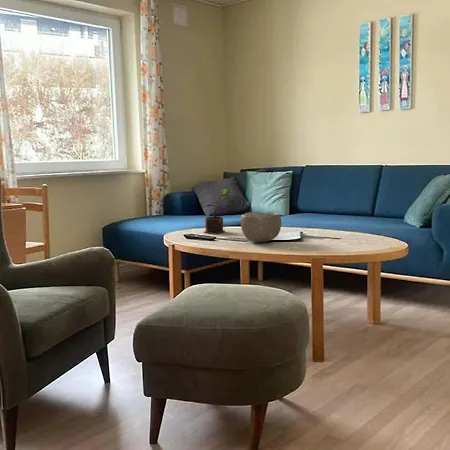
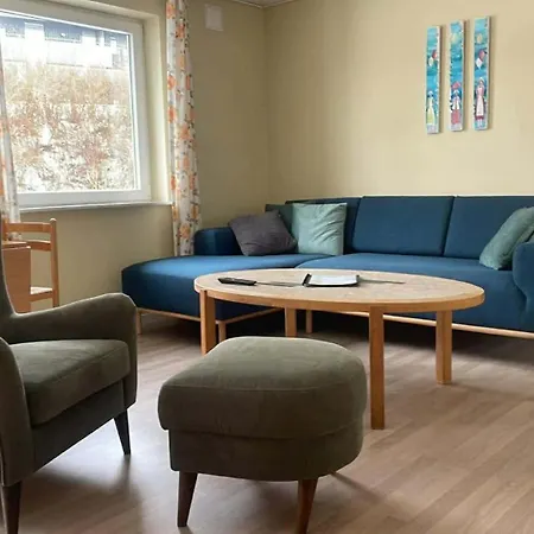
- bowl (261, 227)
- potted plant (215, 209)
